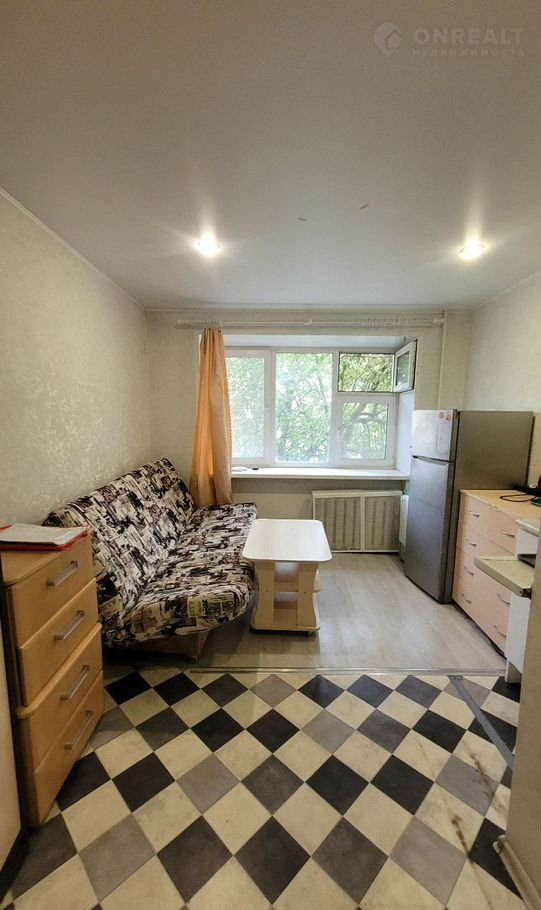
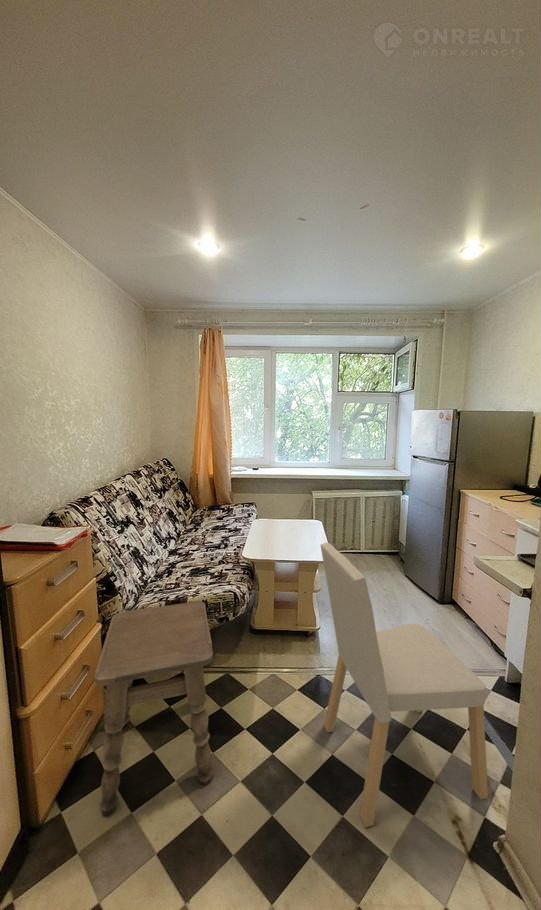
+ side table (160, 691)
+ dining chair (401, 657)
